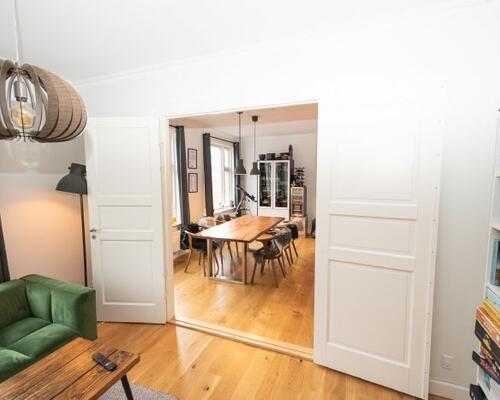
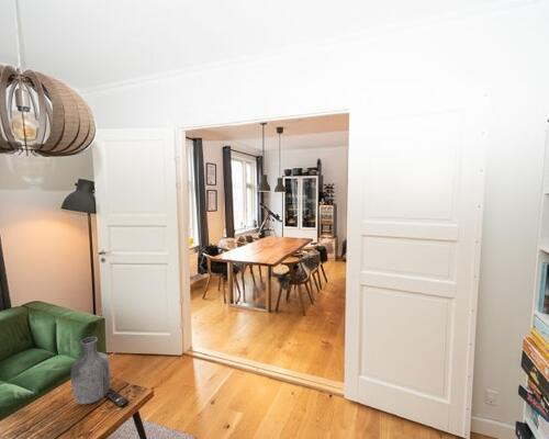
+ vase (90, 369)
